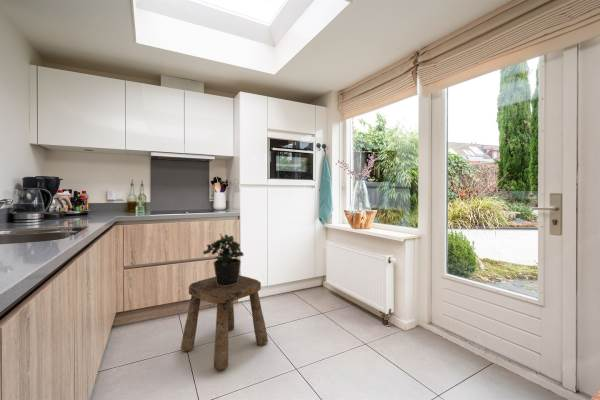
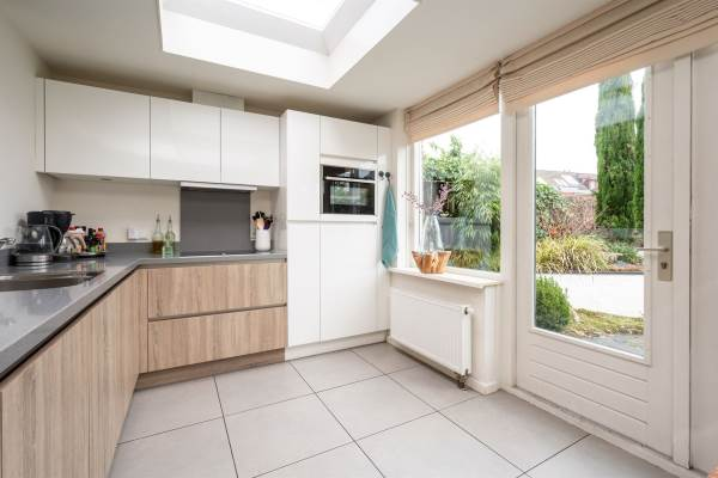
- potted plant (224, 257)
- stool (225, 314)
